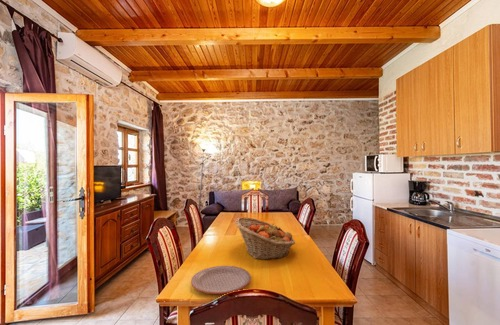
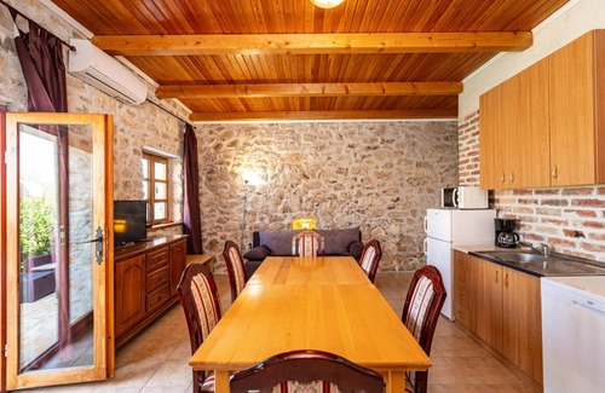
- plate (221, 280)
- fruit basket (264, 235)
